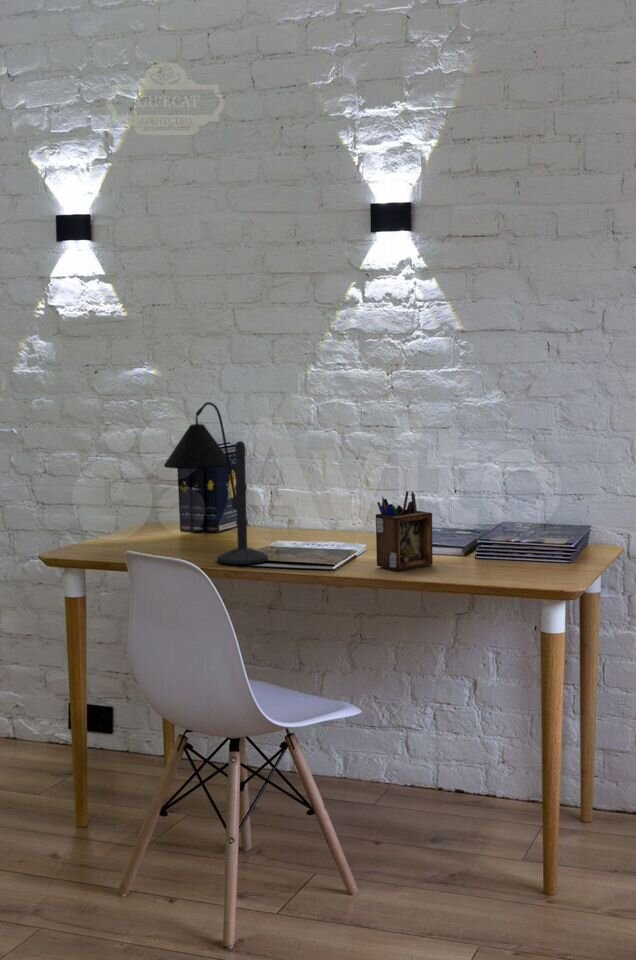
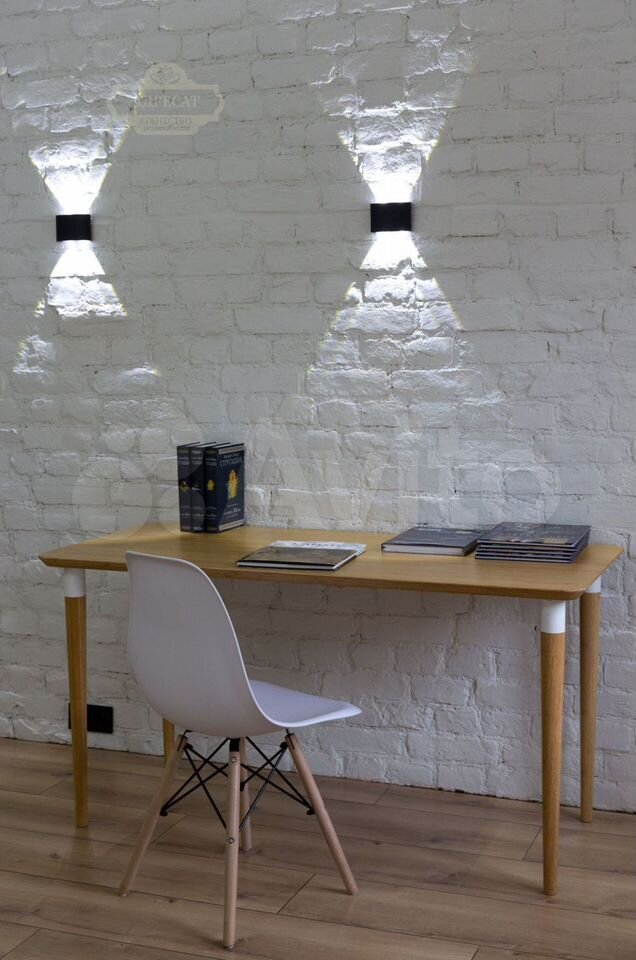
- desk organizer (404, 529)
- desk lamp (216, 467)
